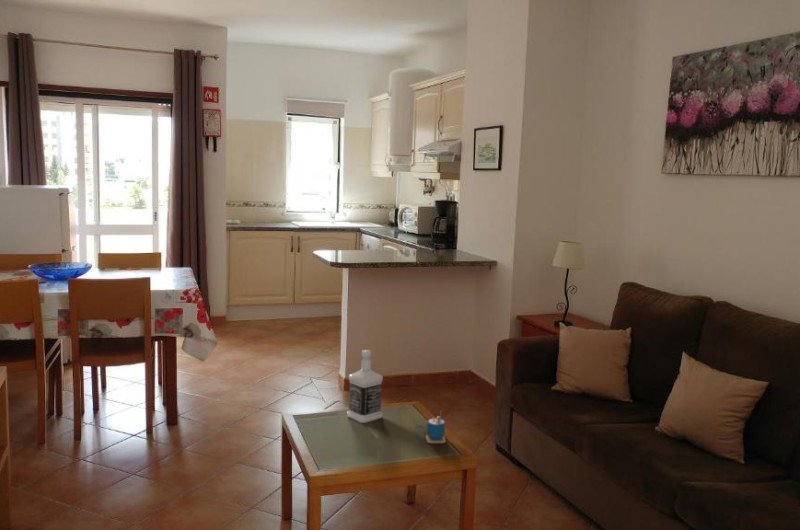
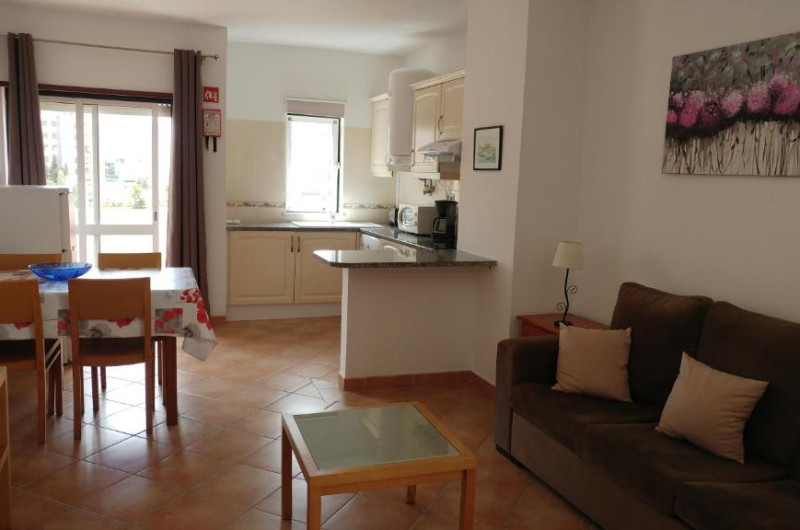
- bottle (365, 384)
- cup (436, 424)
